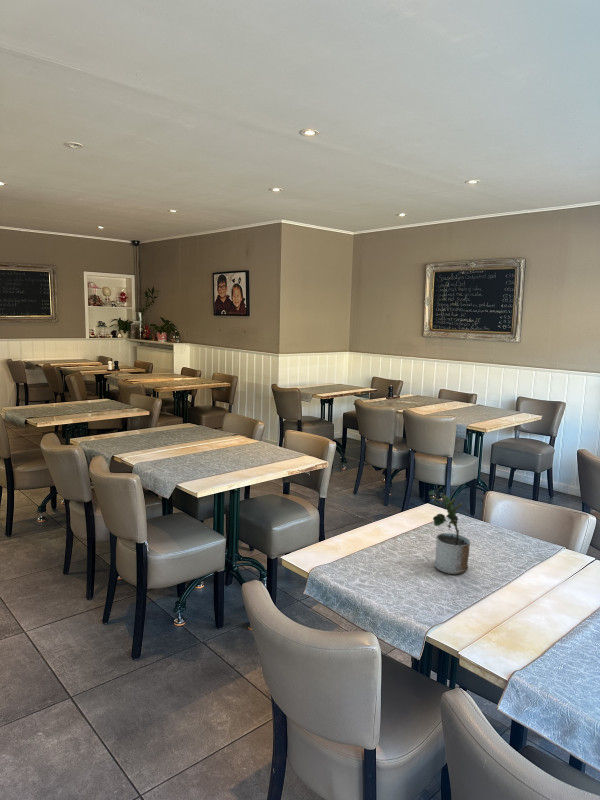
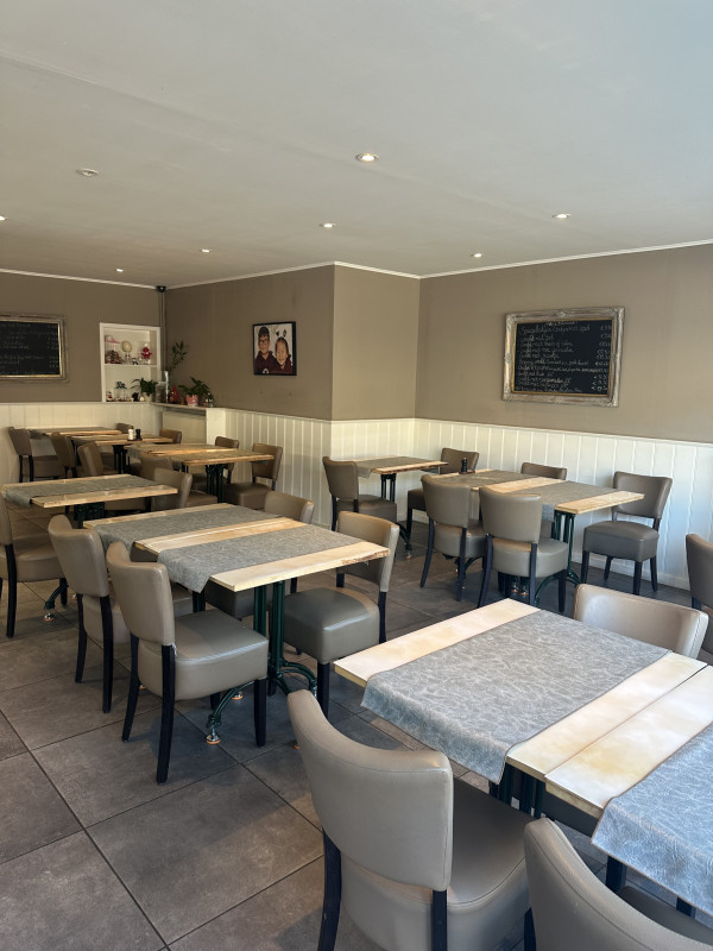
- potted plant (449, 528)
